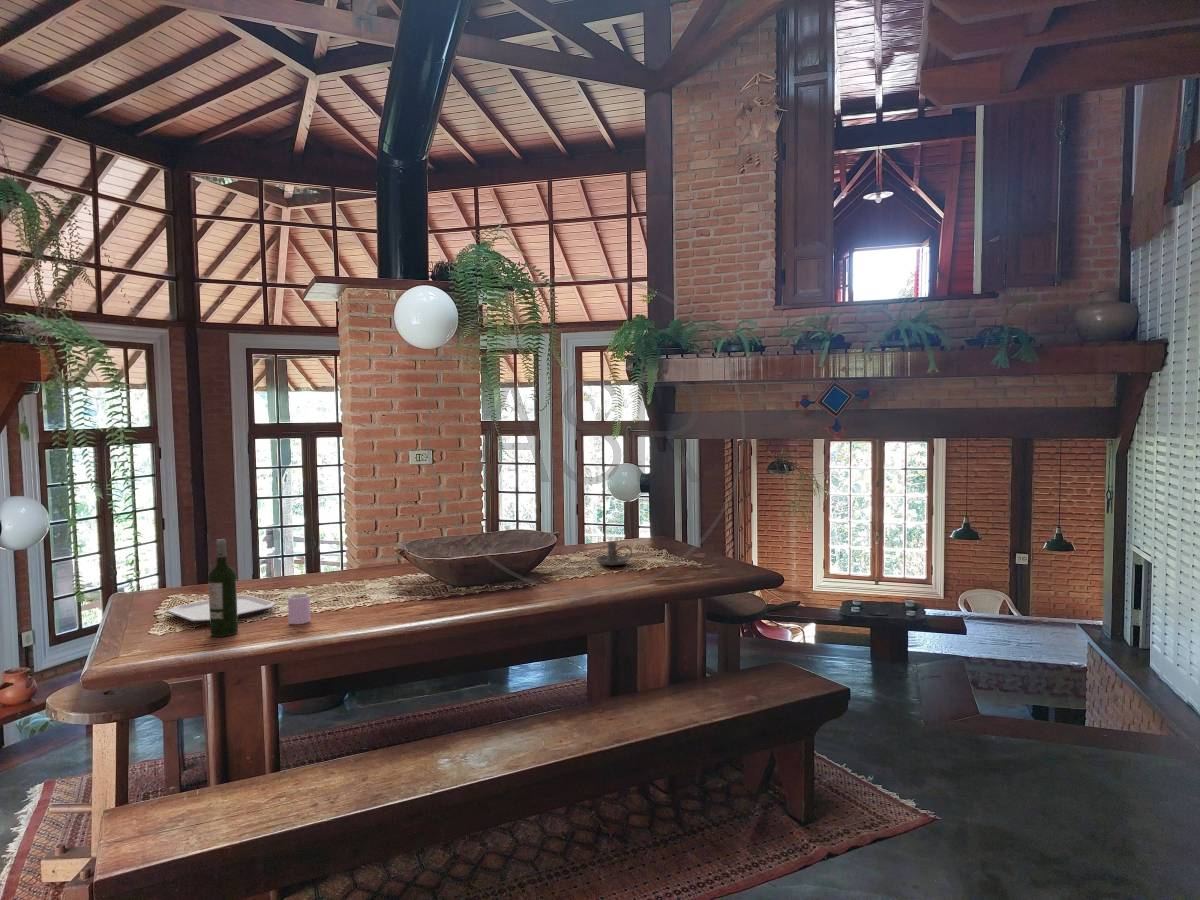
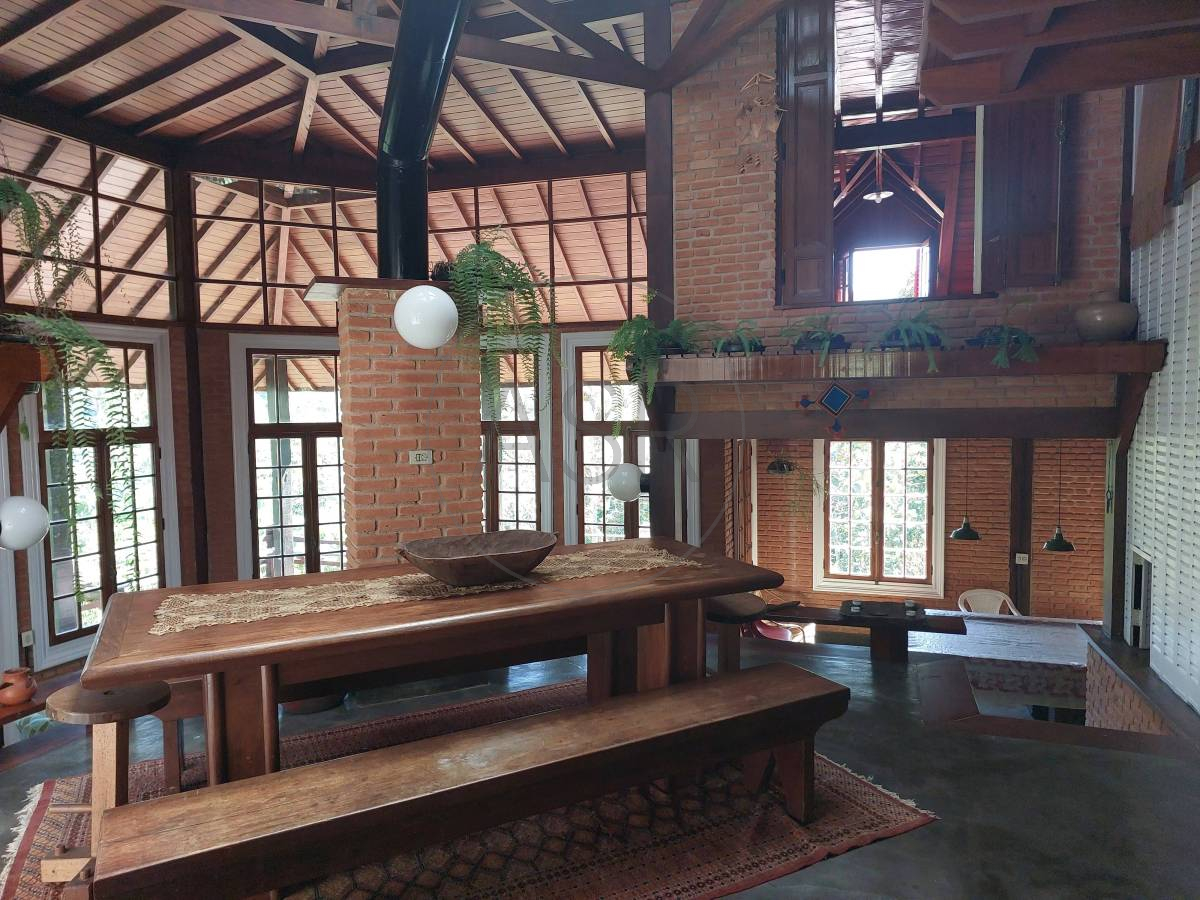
- candle holder (615, 553)
- wine bottle (222, 586)
- plate (209, 609)
- cup (299, 607)
